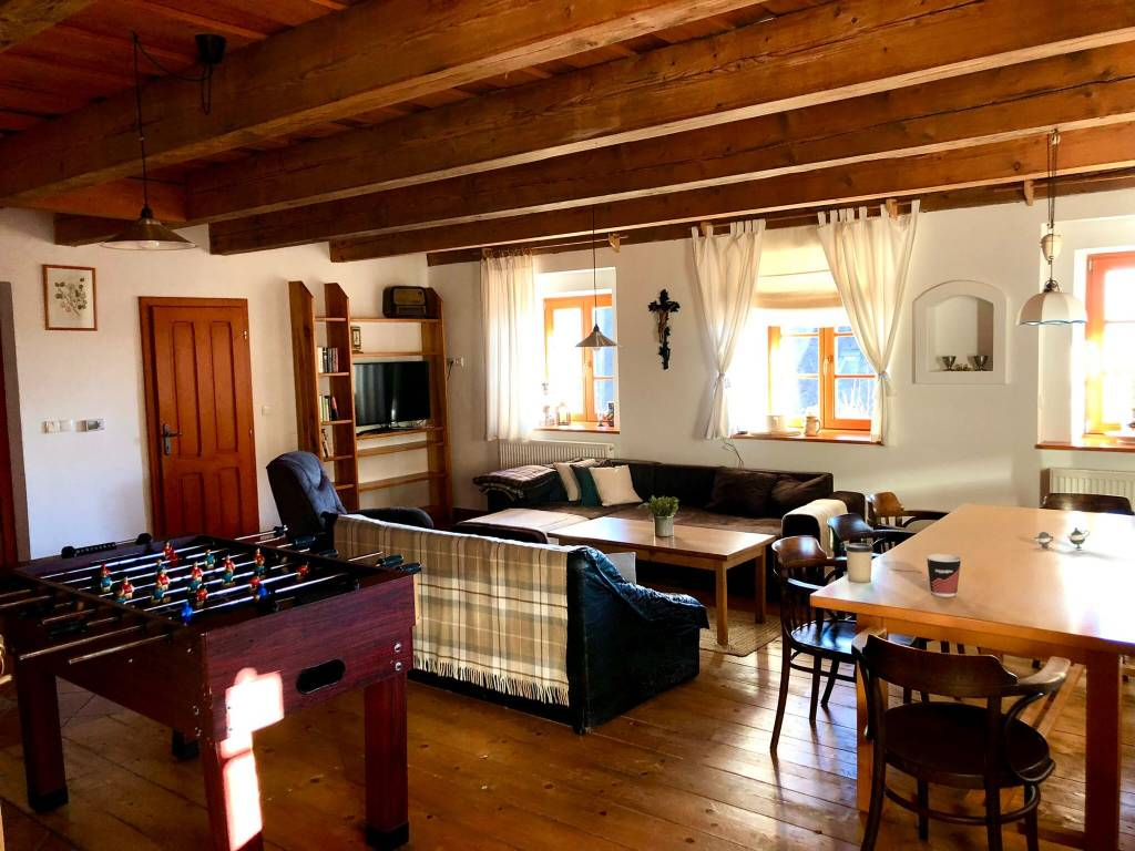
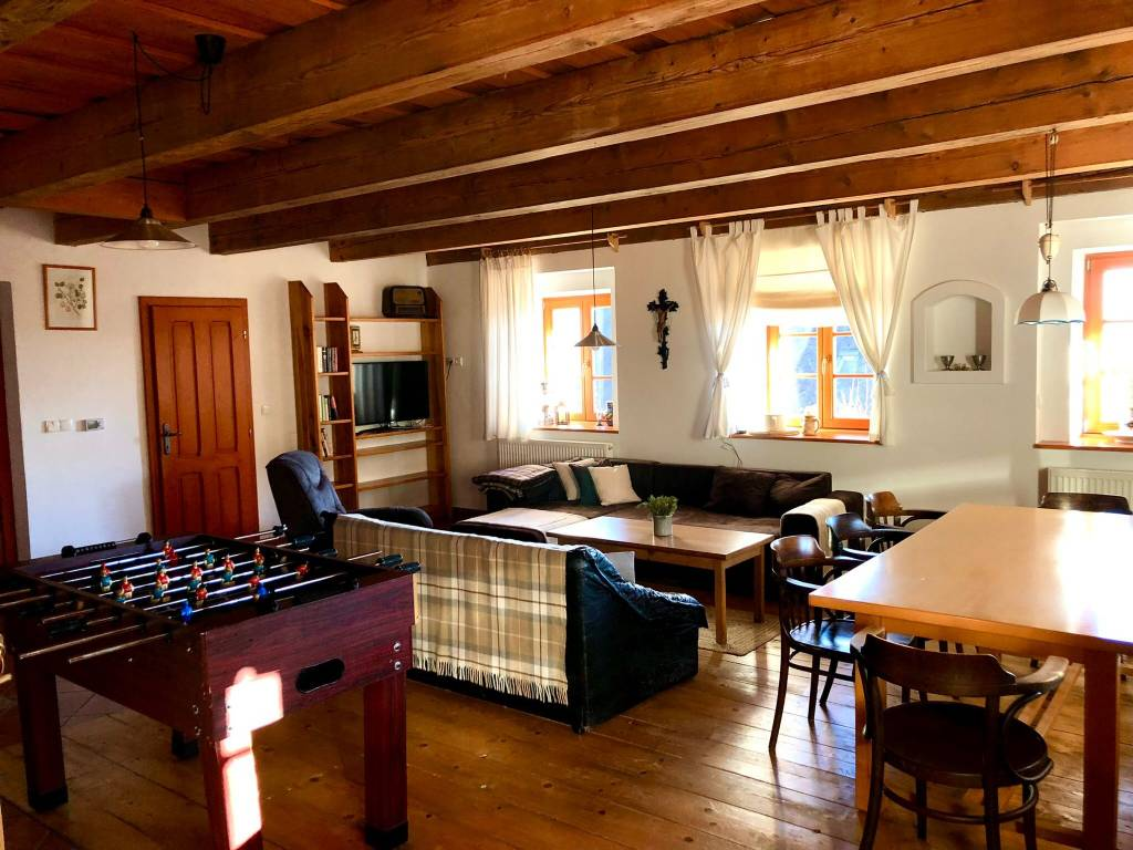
- cup (859, 562)
- cup (943, 575)
- teapot (1067, 536)
